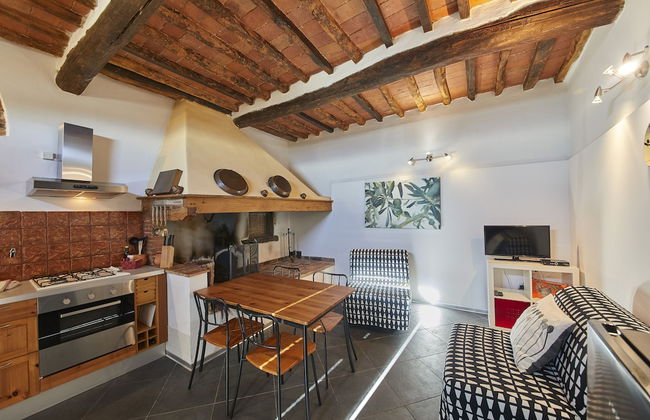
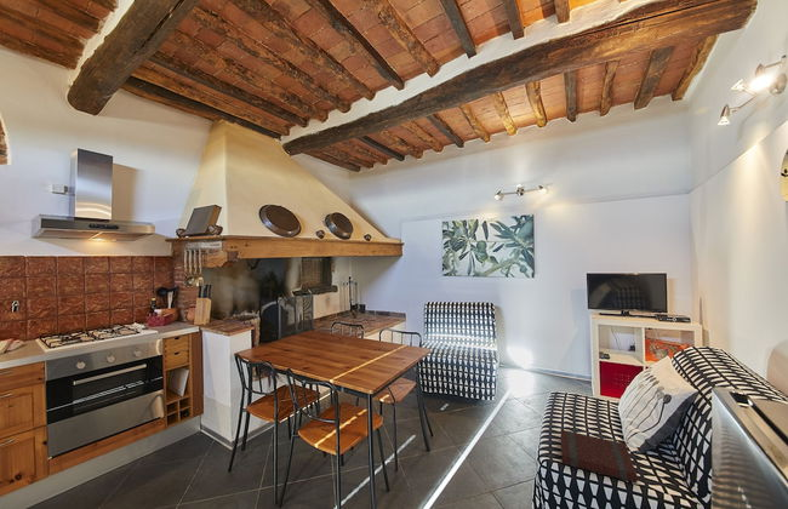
+ book (594, 453)
